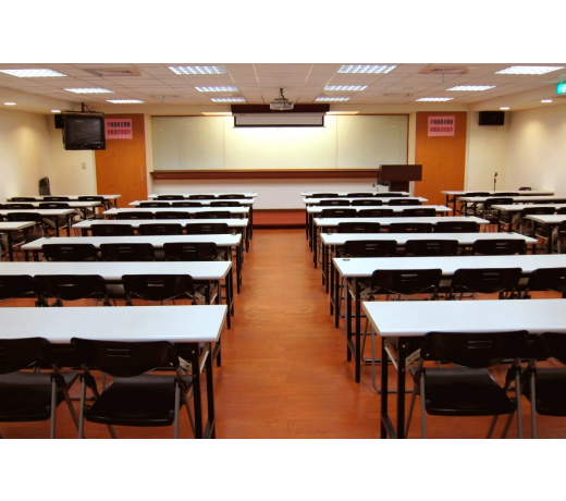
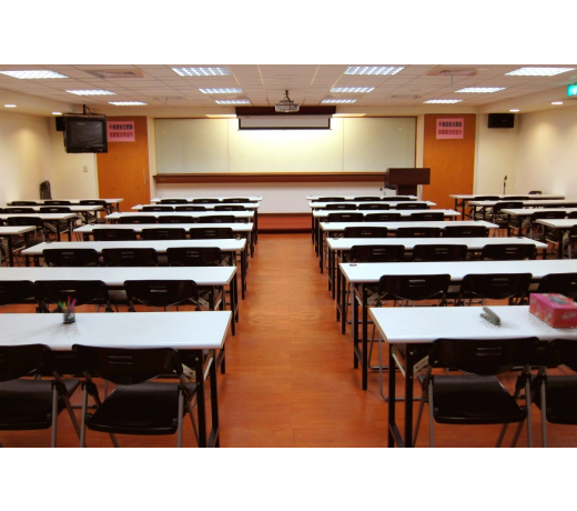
+ pen holder (67, 310)
+ stapler (489, 314)
+ tissue box (556, 310)
